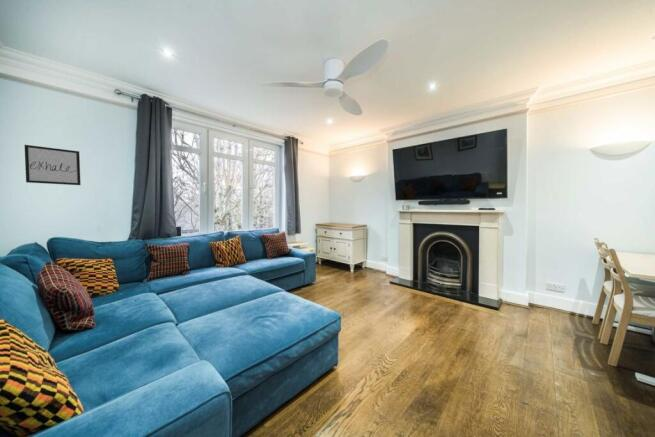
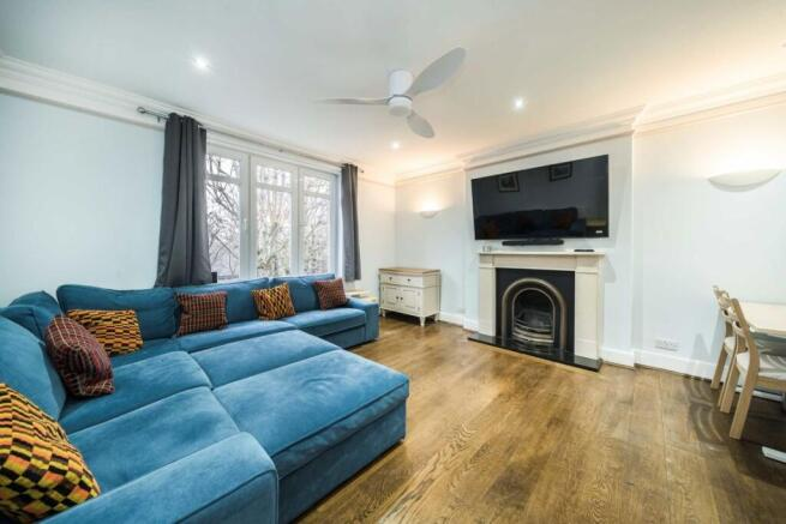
- wall art (54, 166)
